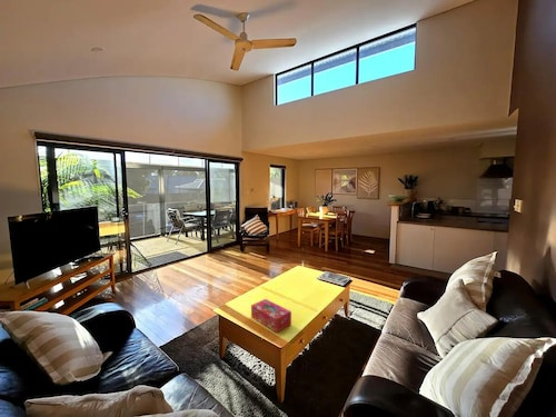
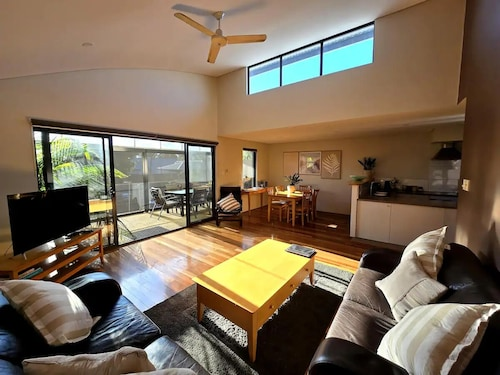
- tissue box (270, 314)
